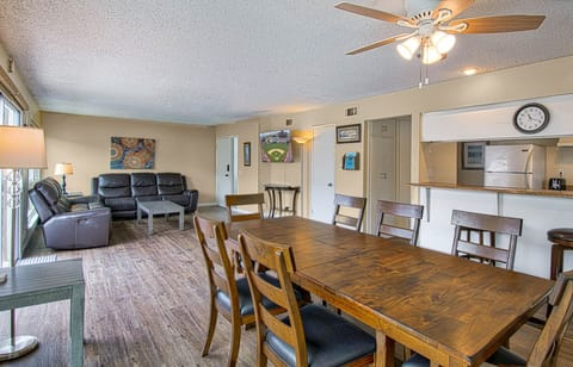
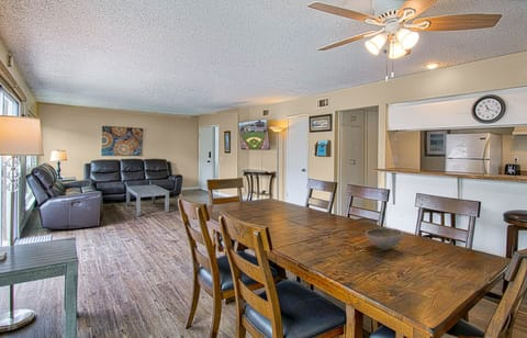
+ bowl (383, 239)
